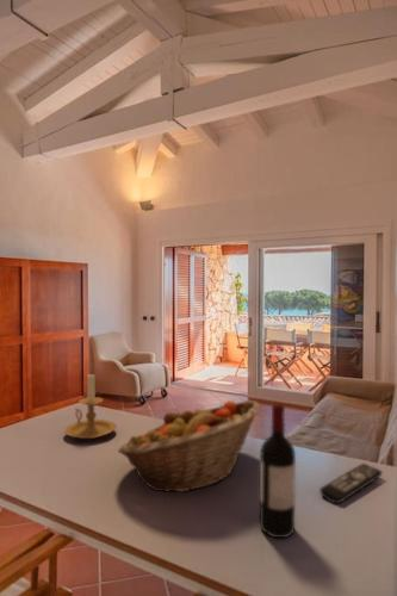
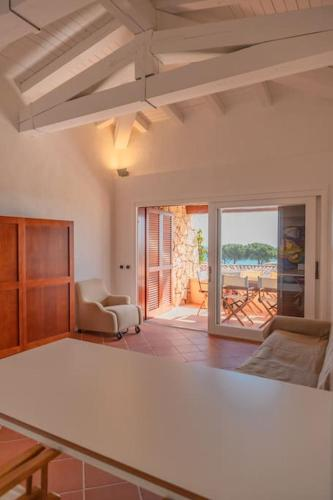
- remote control (352, 482)
- wine bottle (277, 466)
- fruit basket (193, 436)
- candle holder (91, 403)
